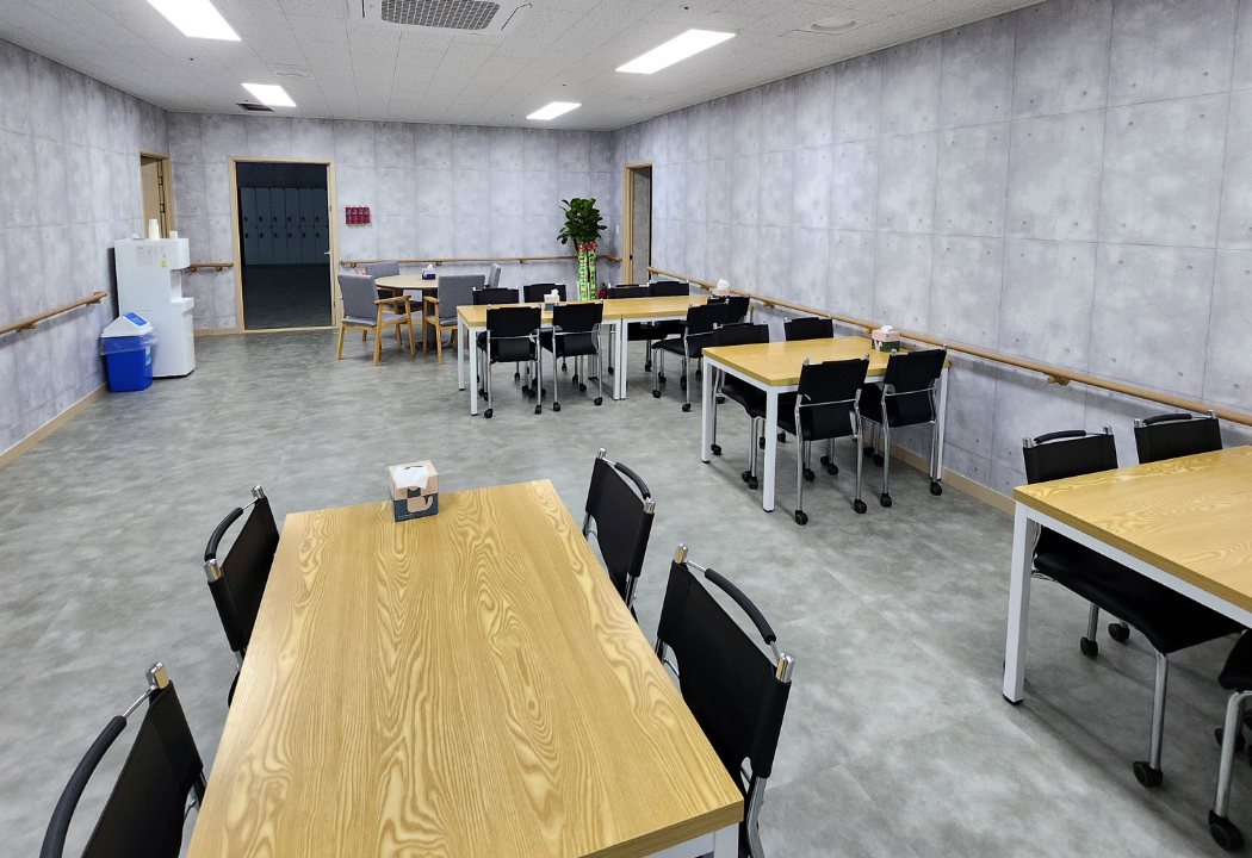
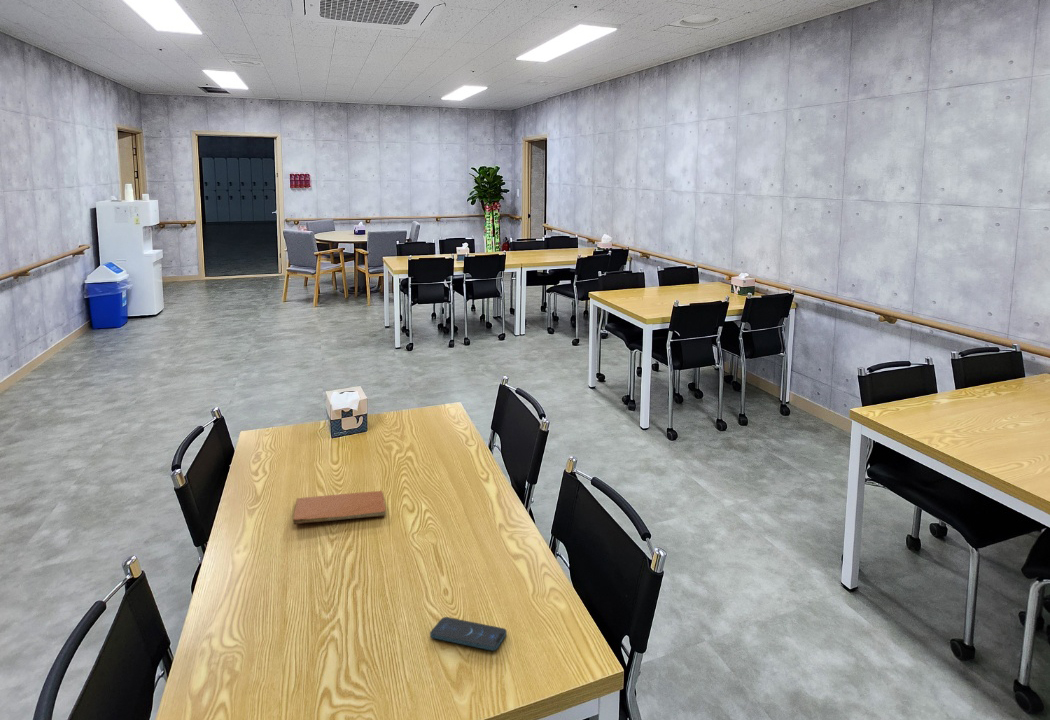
+ smartphone (468, 633)
+ book (340, 505)
